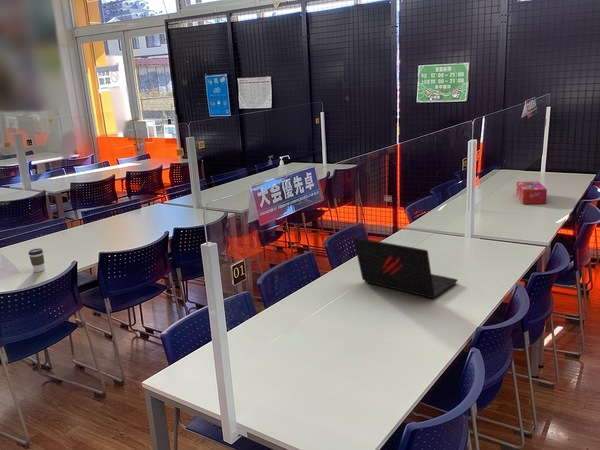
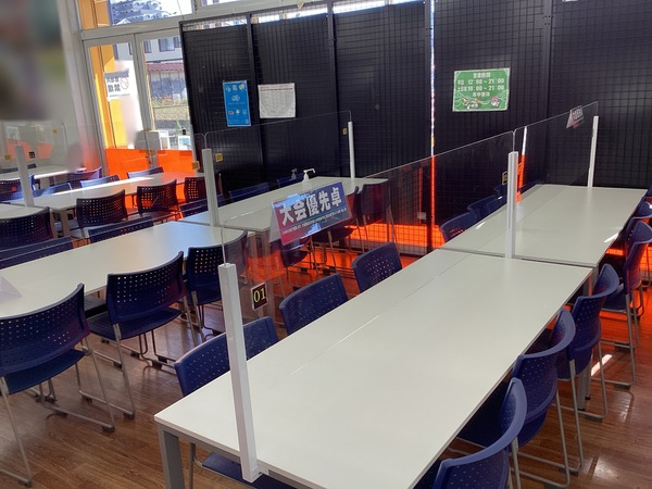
- coffee cup (37, 260)
- laptop (406, 260)
- tissue box (530, 192)
